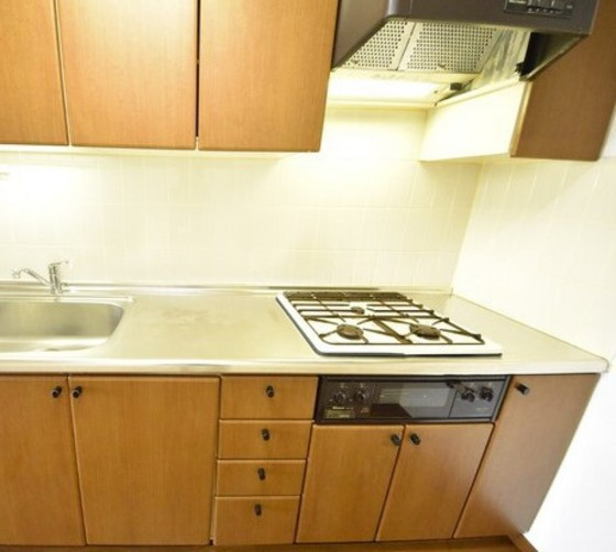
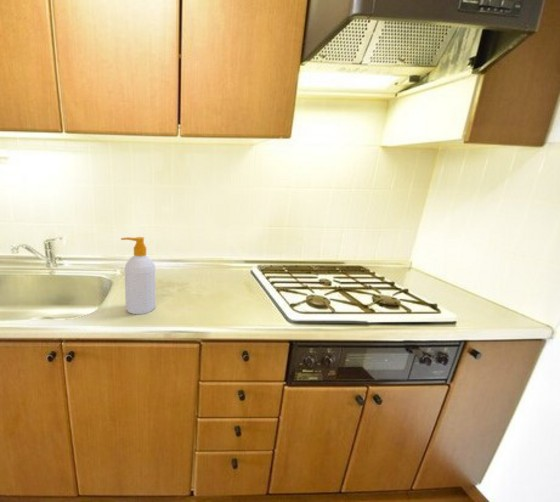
+ soap bottle (139, 274)
